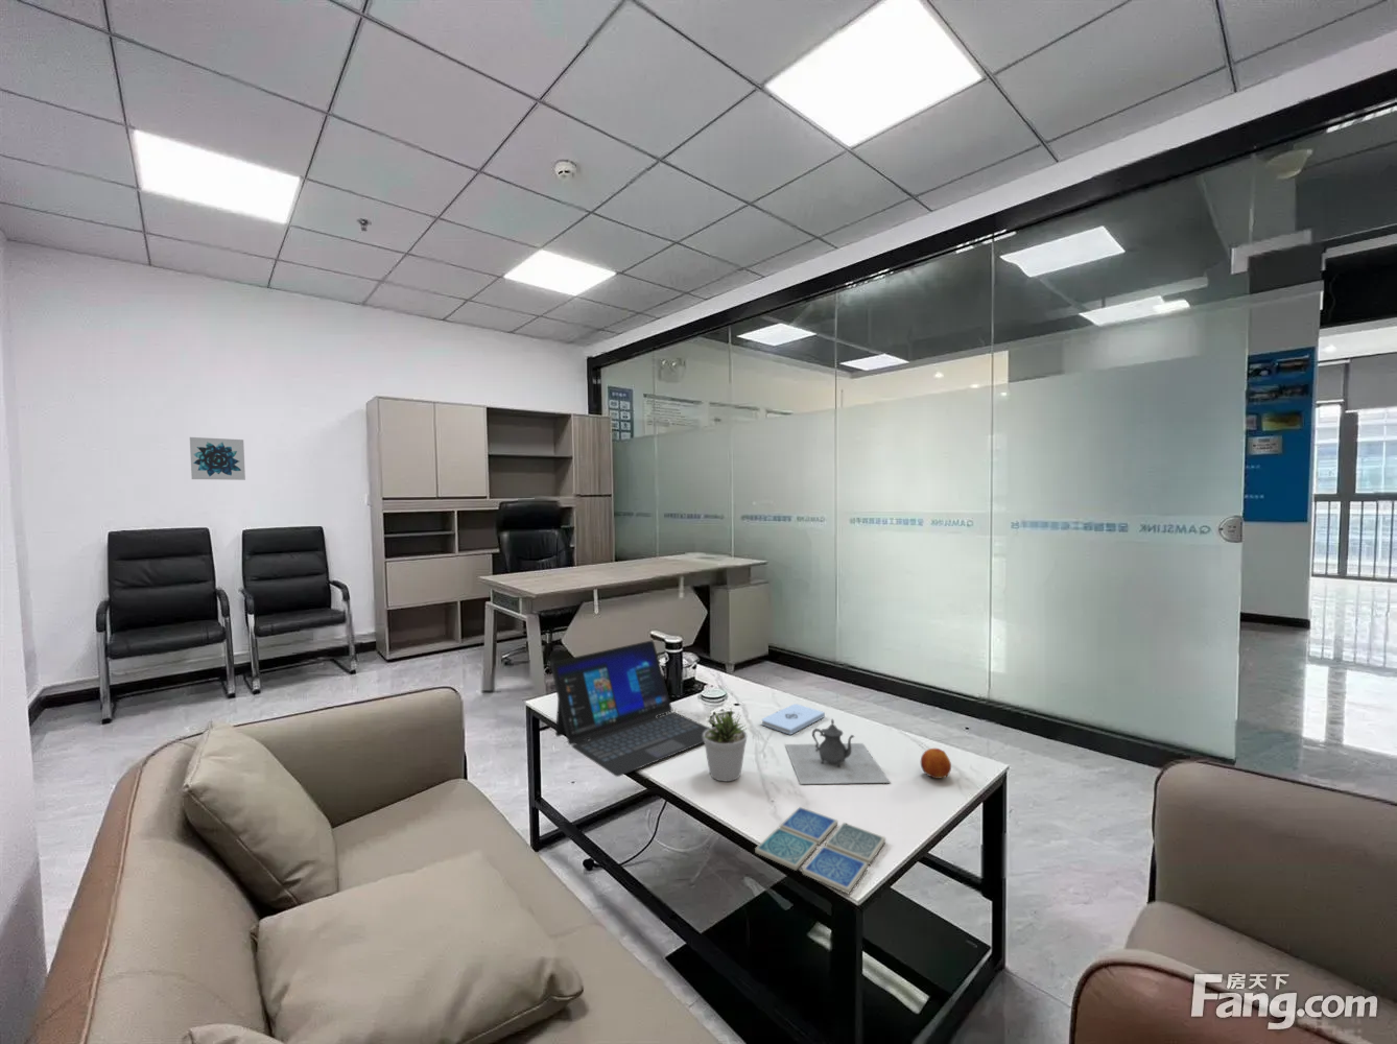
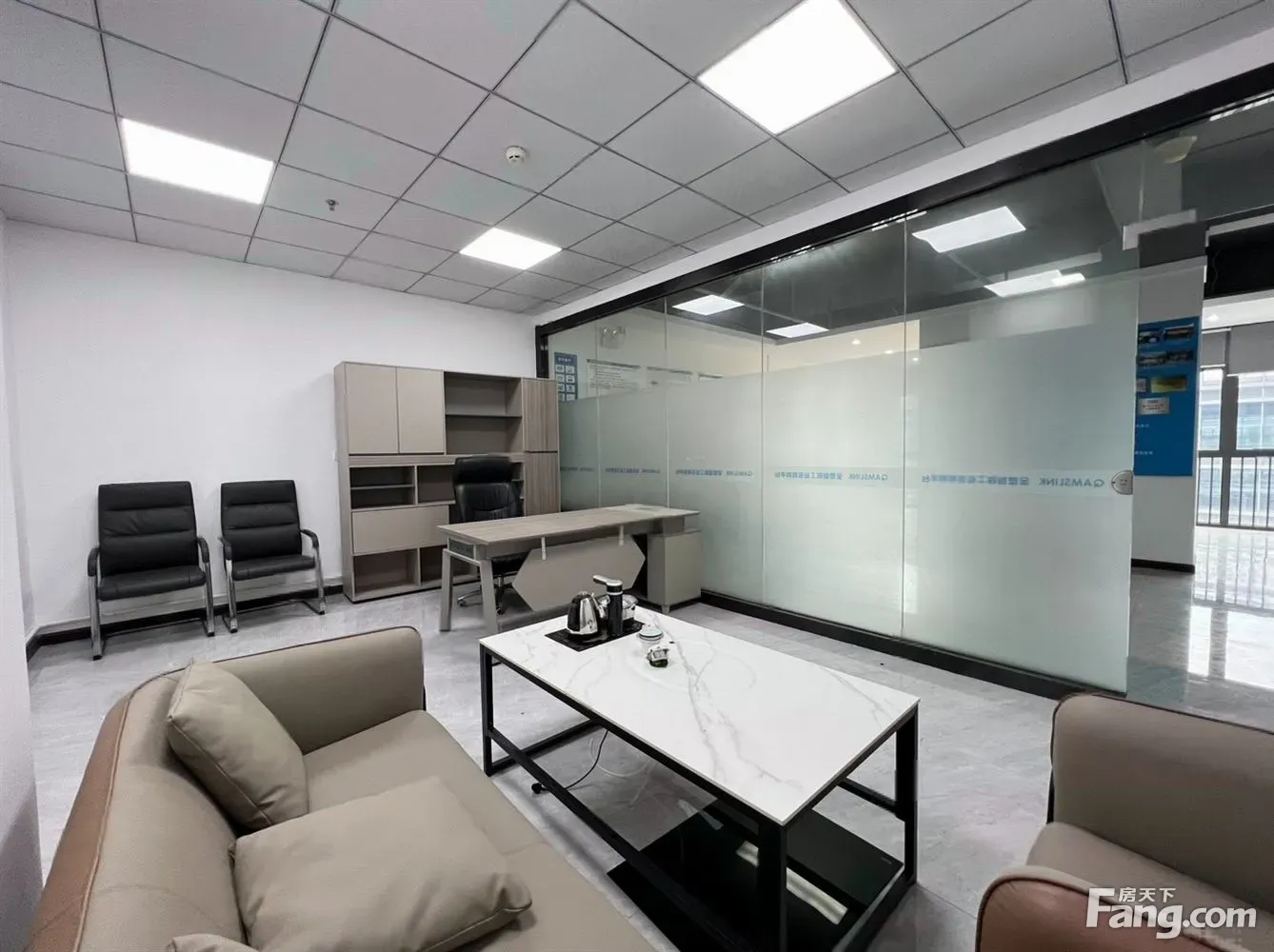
- teapot (833, 740)
- drink coaster (819, 842)
- notepad (793, 717)
- fruit (935, 762)
- wall art (217, 458)
- potted plant (724, 740)
- laptop (636, 697)
